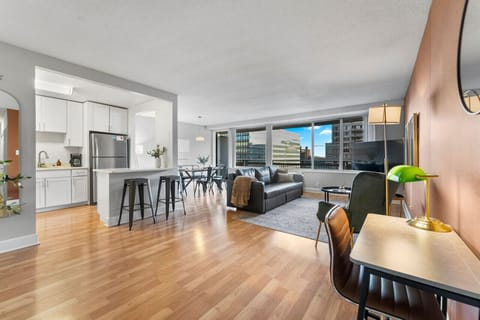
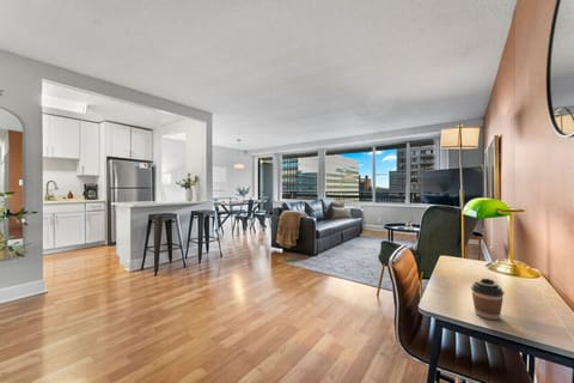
+ coffee cup (487, 297)
